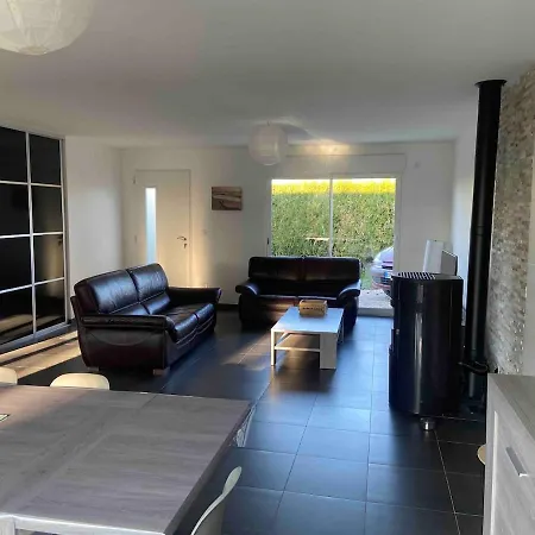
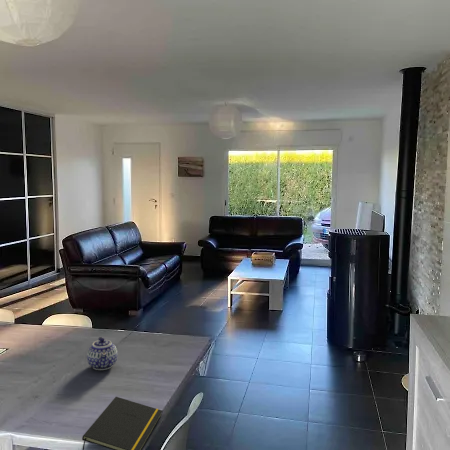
+ teapot (102, 352)
+ notepad (125, 424)
